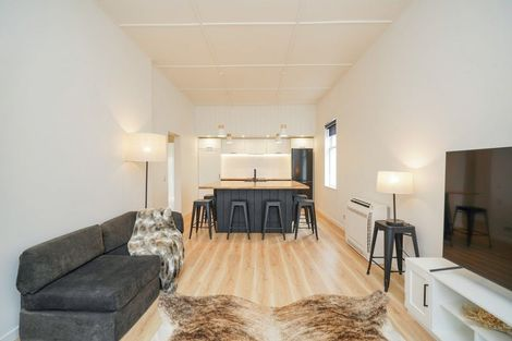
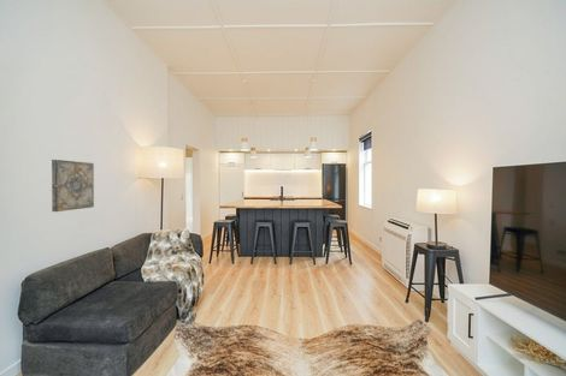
+ wall art (73, 185)
